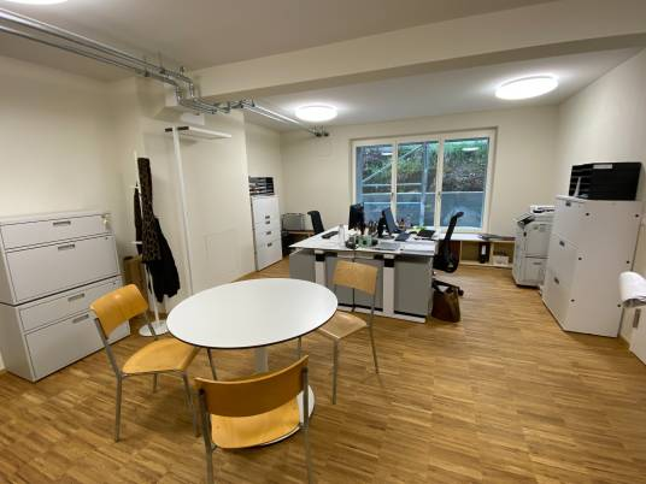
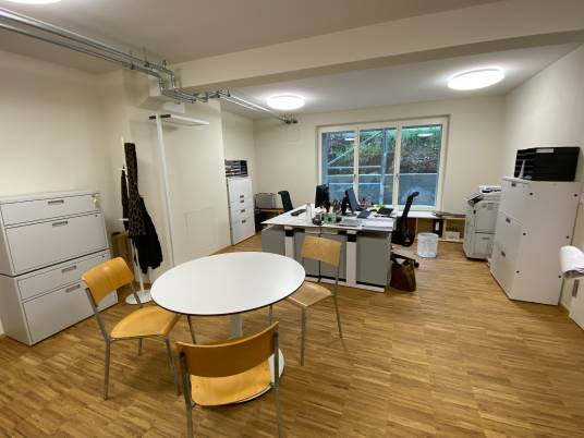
+ waste bin (427, 245)
